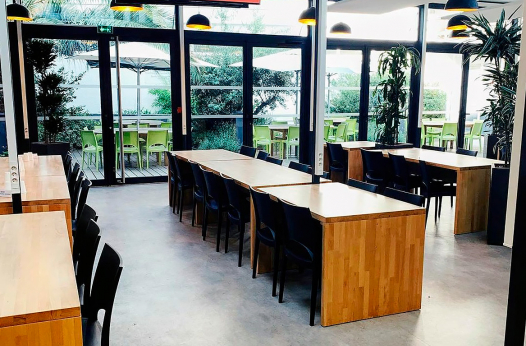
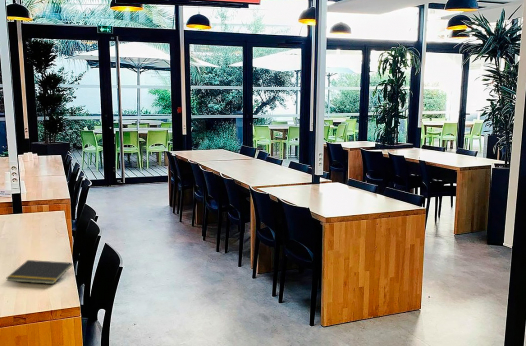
+ notepad (40, 271)
